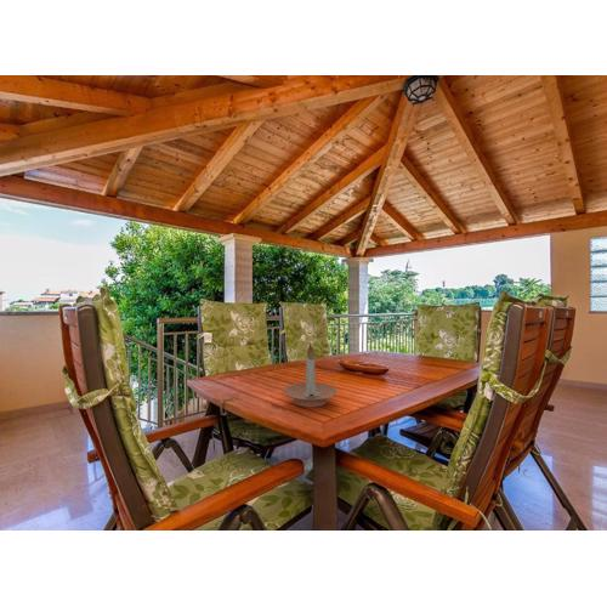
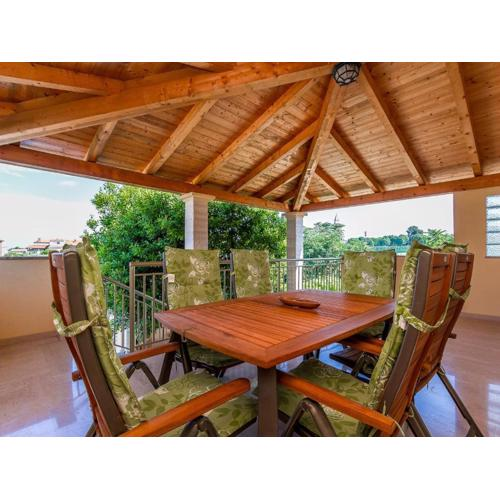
- candle holder (310, 371)
